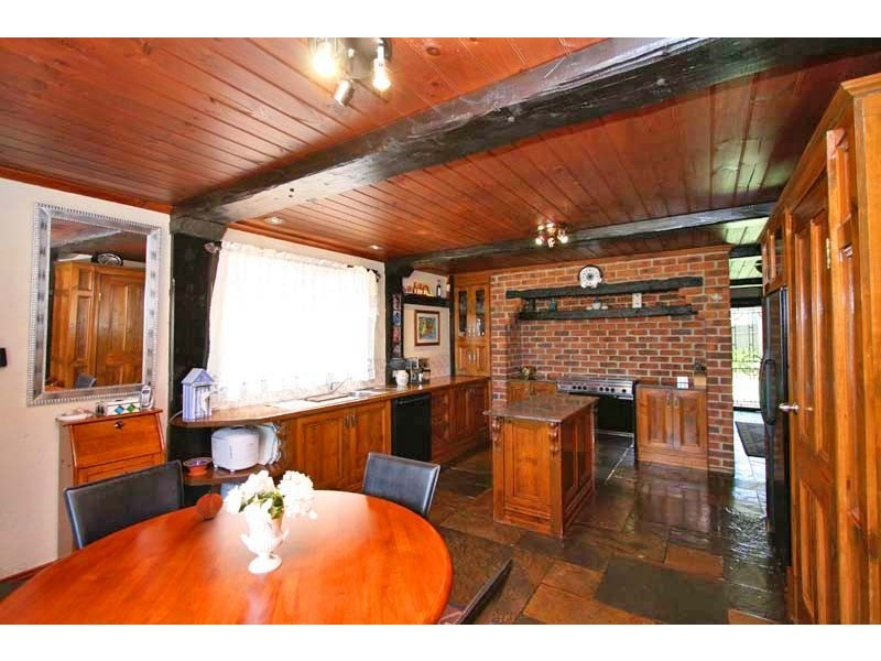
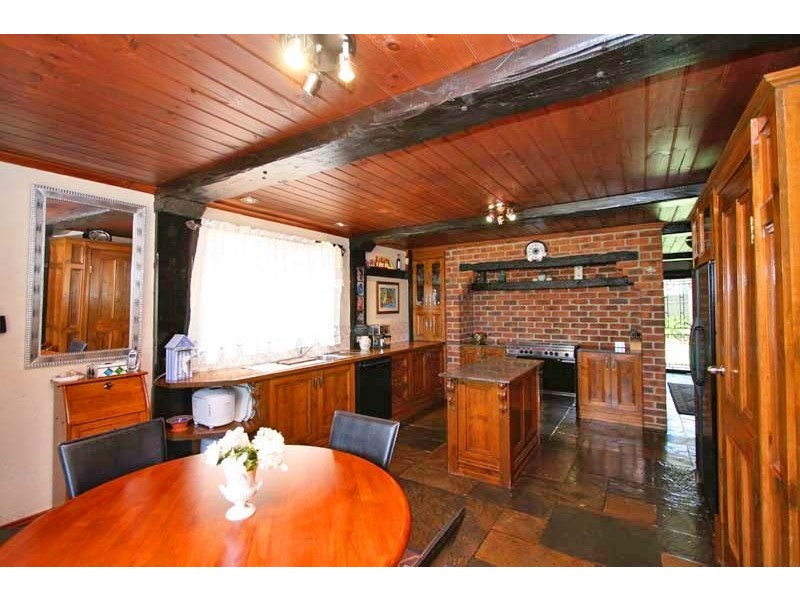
- fruit (209, 505)
